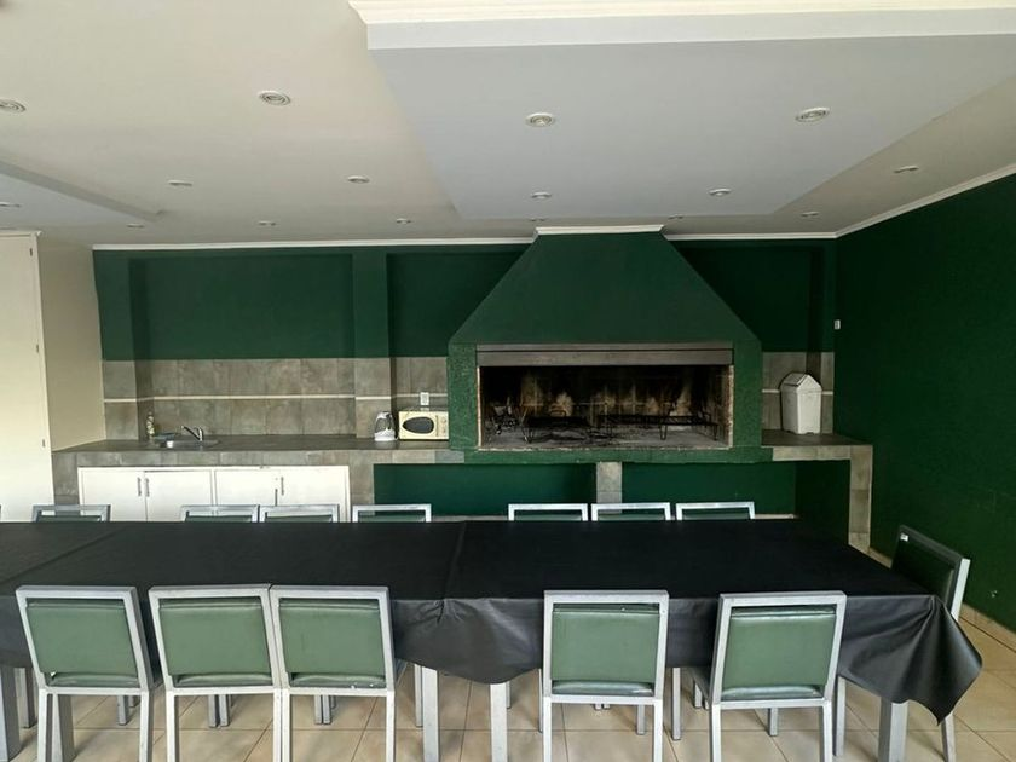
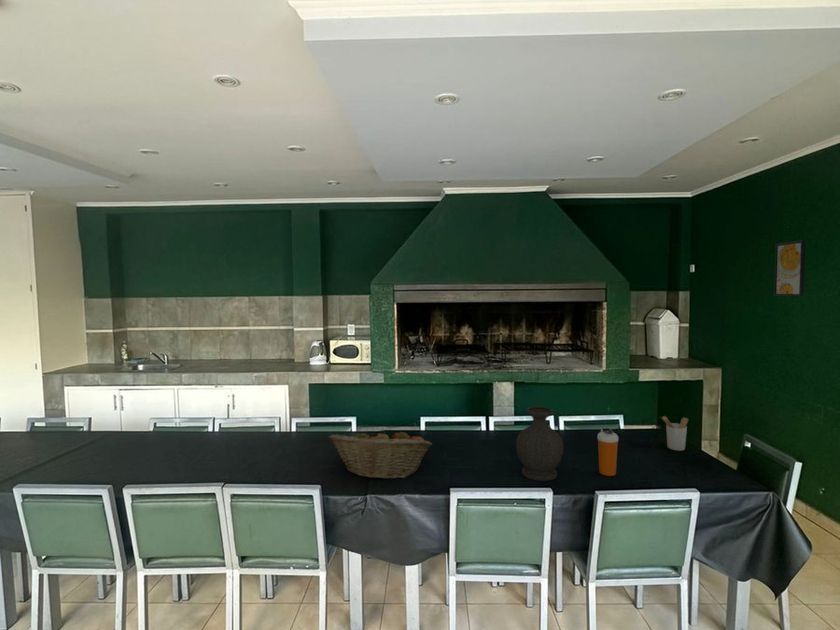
+ utensil holder (672, 432)
+ fruit basket (380, 447)
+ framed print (789, 269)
+ vase (539, 441)
+ shaker bottle (607, 451)
